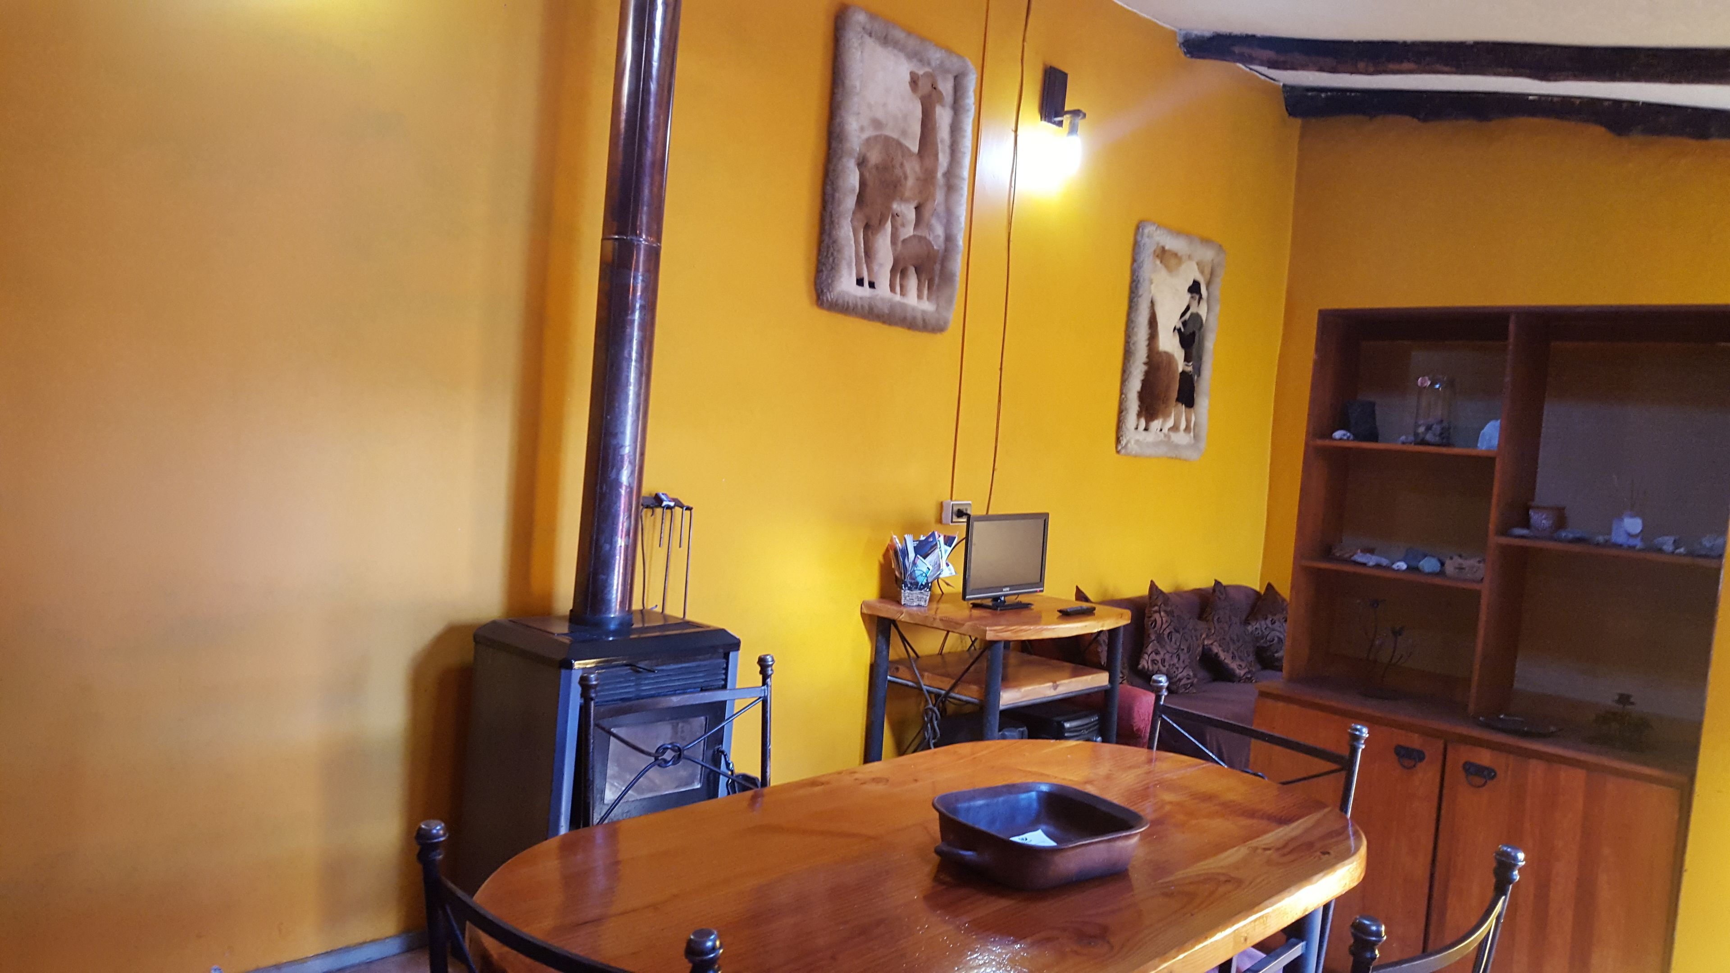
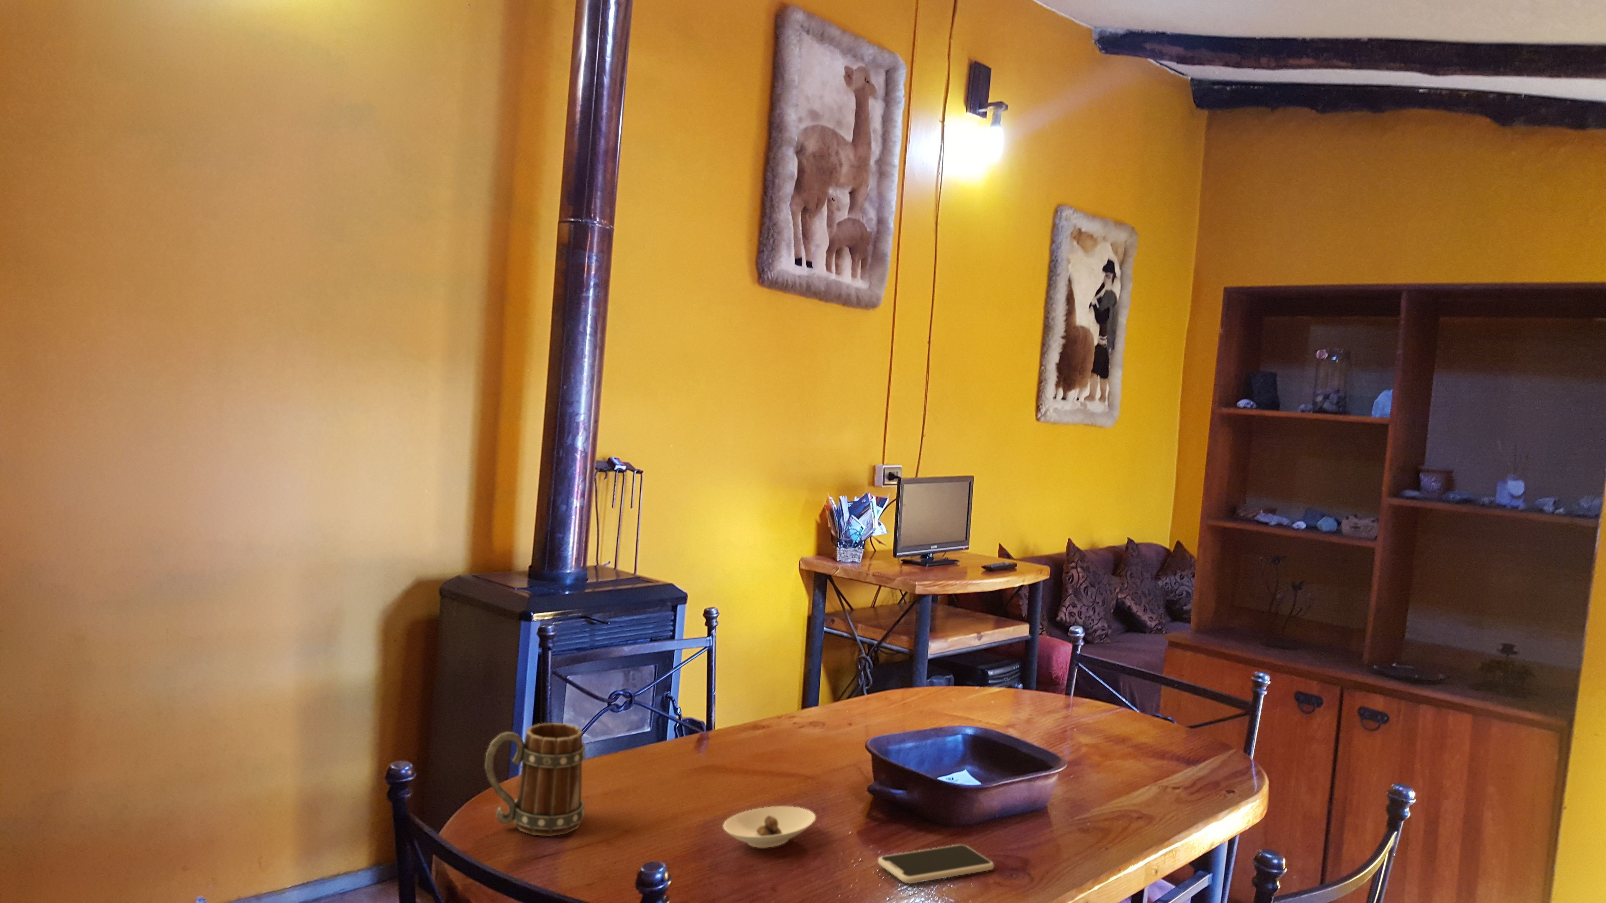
+ saucer (770, 828)
+ smartphone (936, 863)
+ mug (536, 777)
